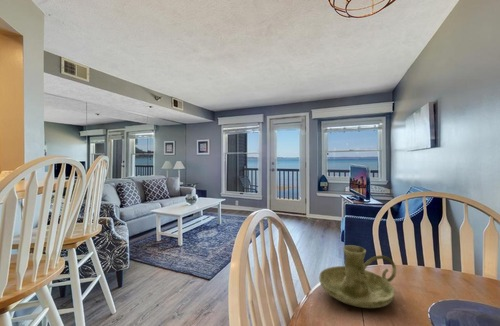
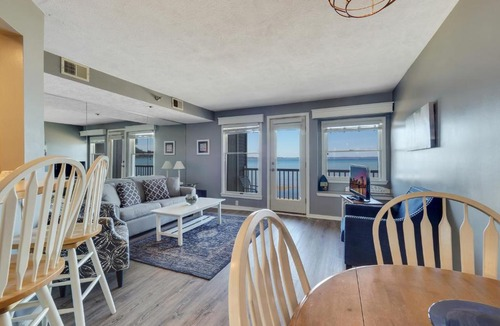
- candle holder (361, 270)
